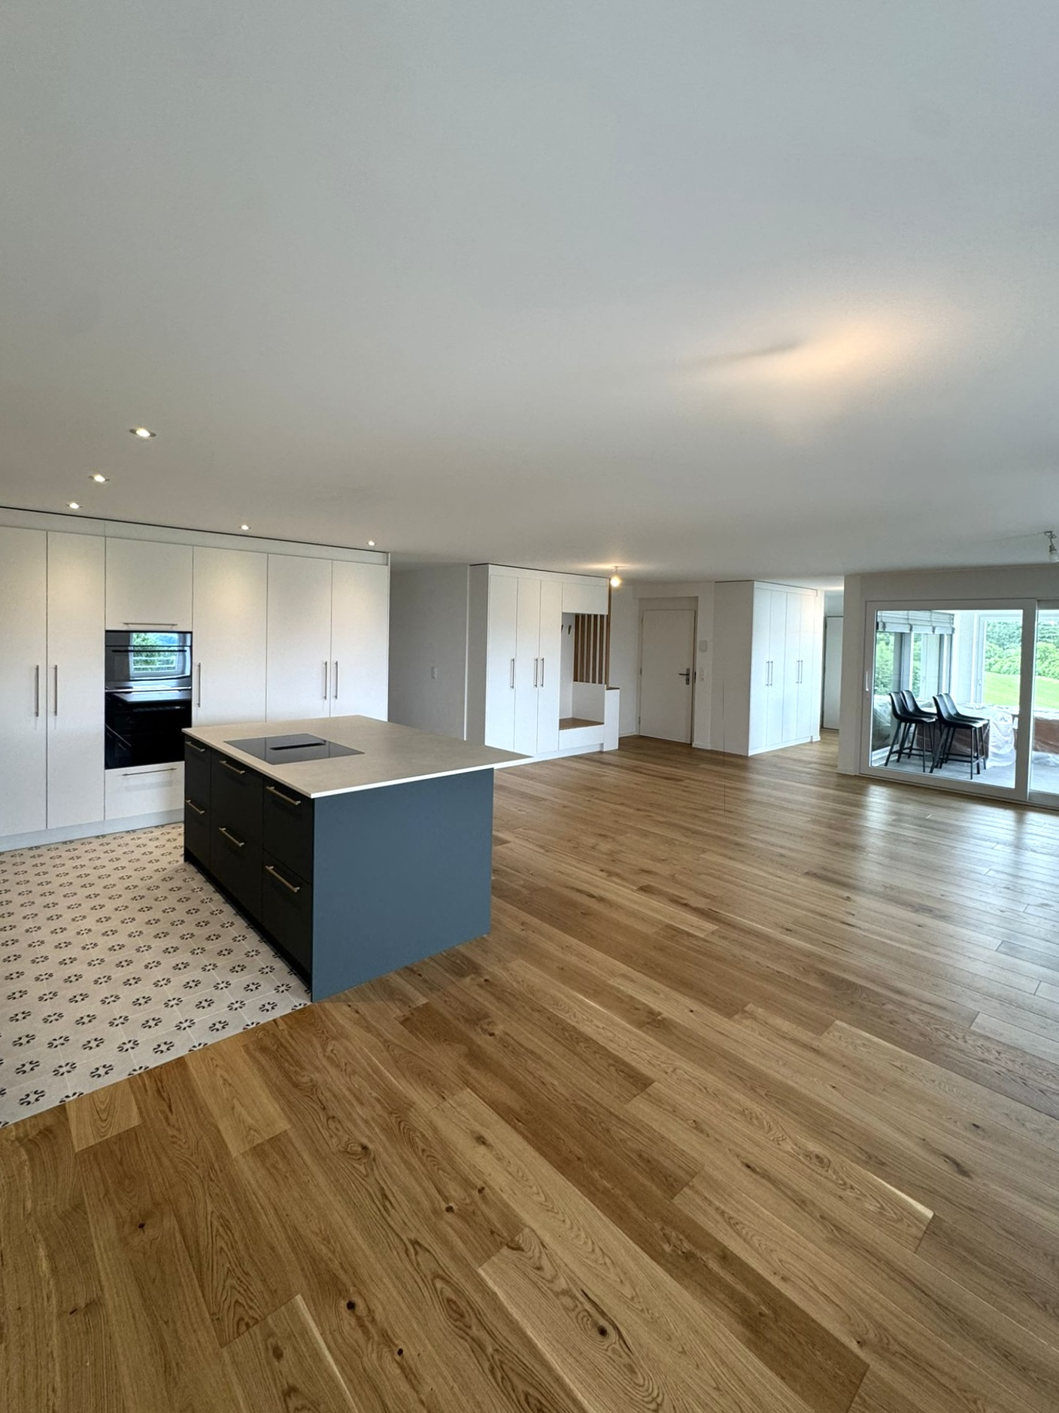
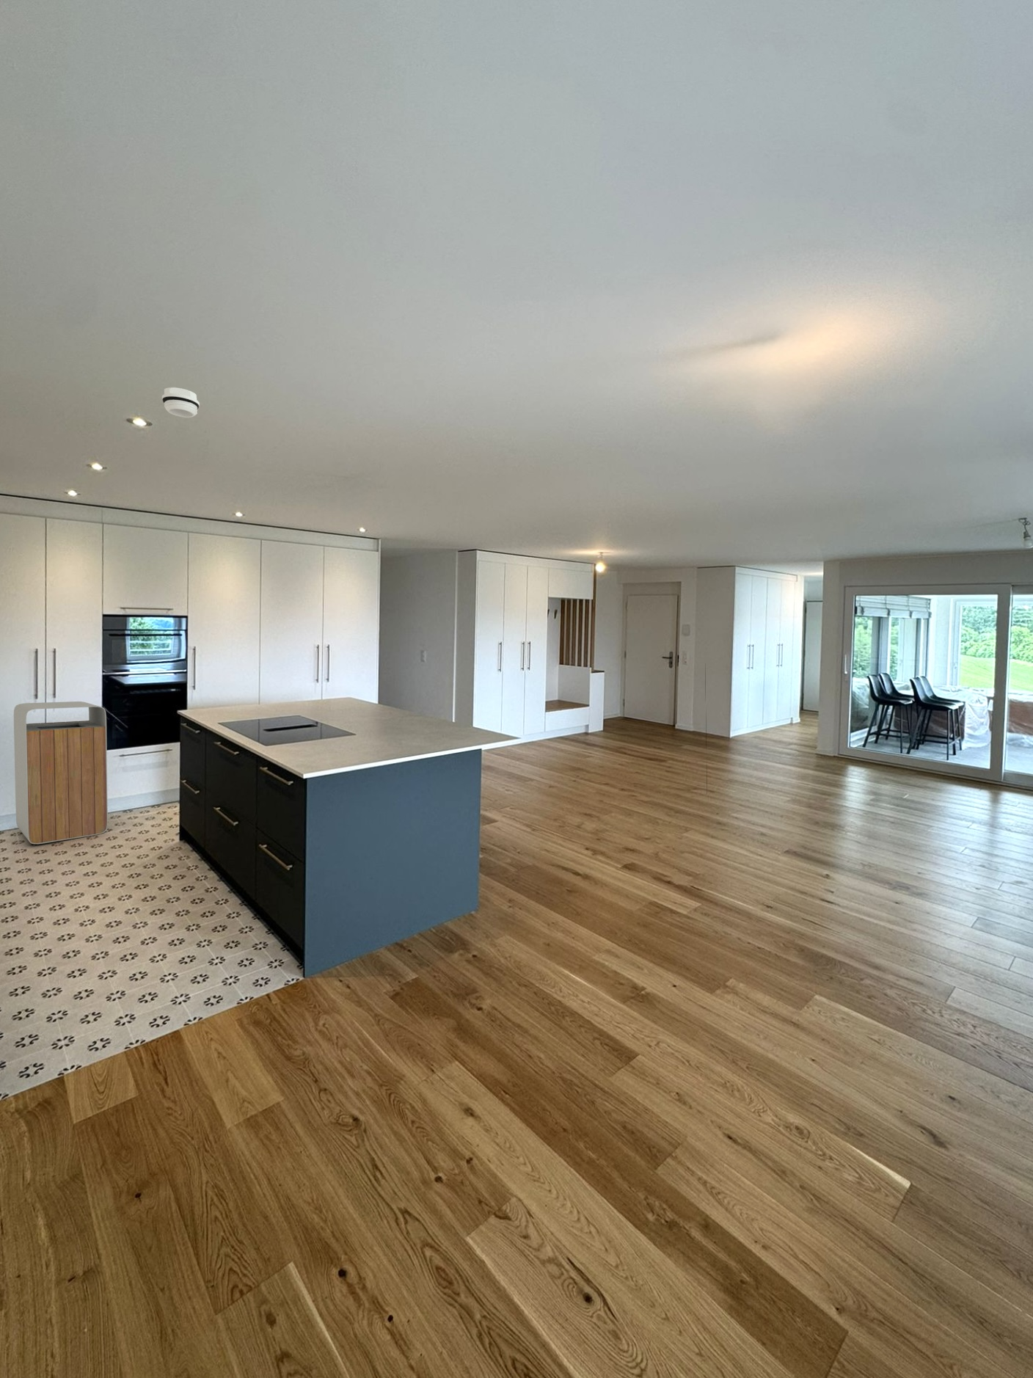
+ trash can (60, 768)
+ smoke detector (180, 403)
